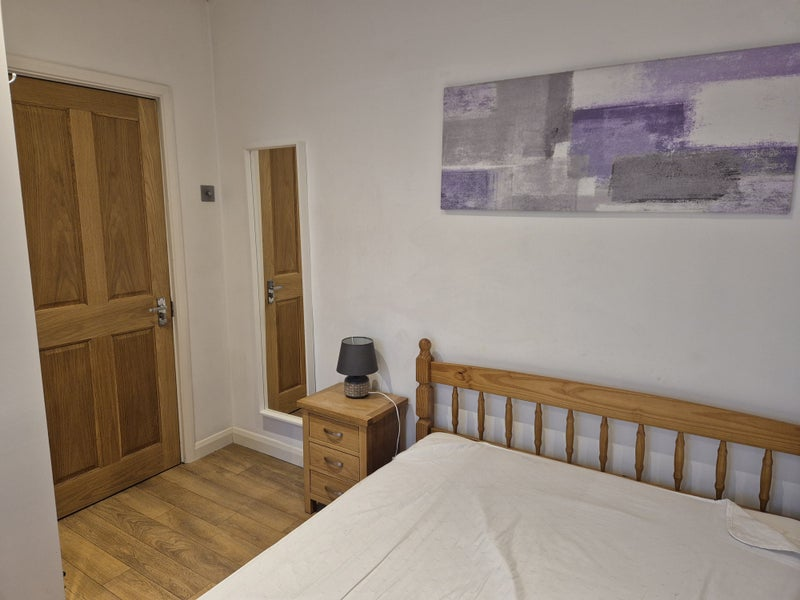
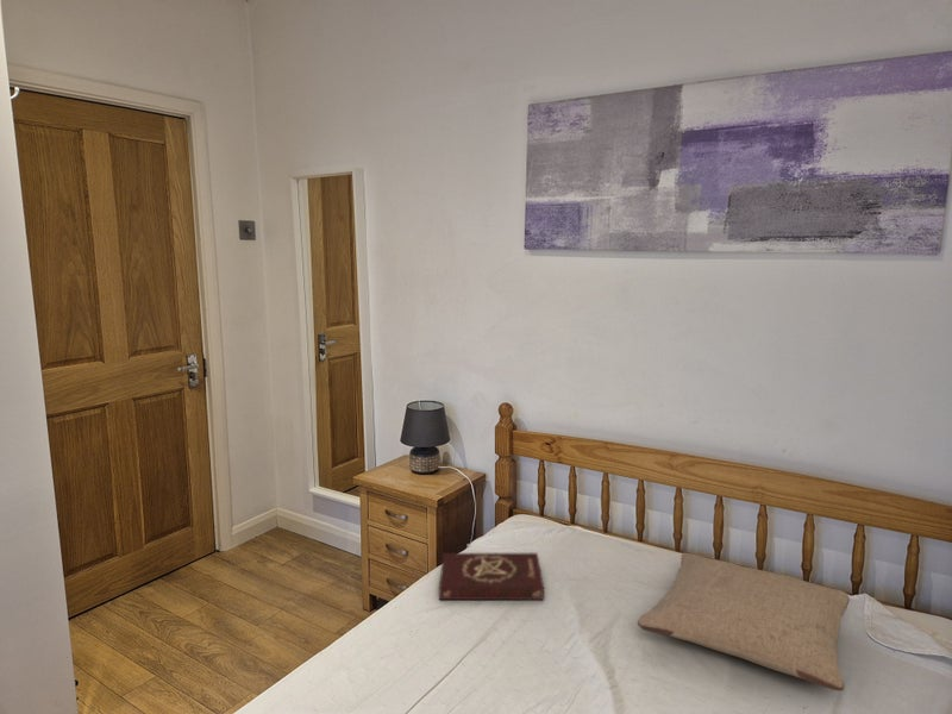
+ book (490, 575)
+ pillow (747, 610)
